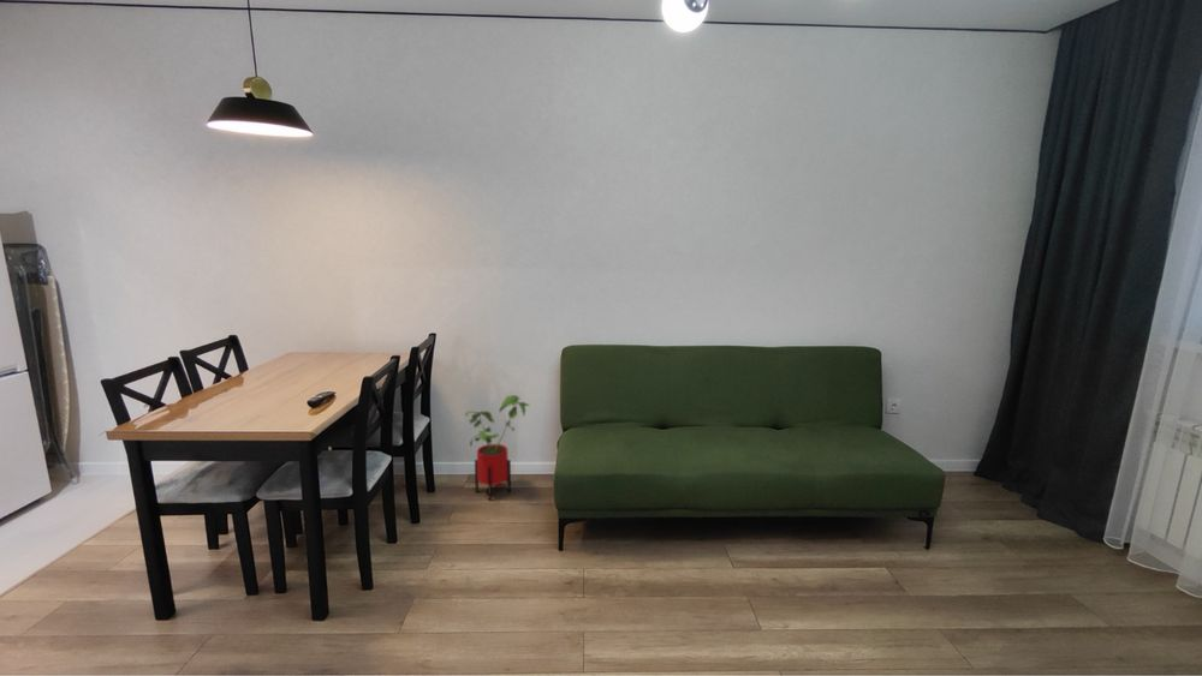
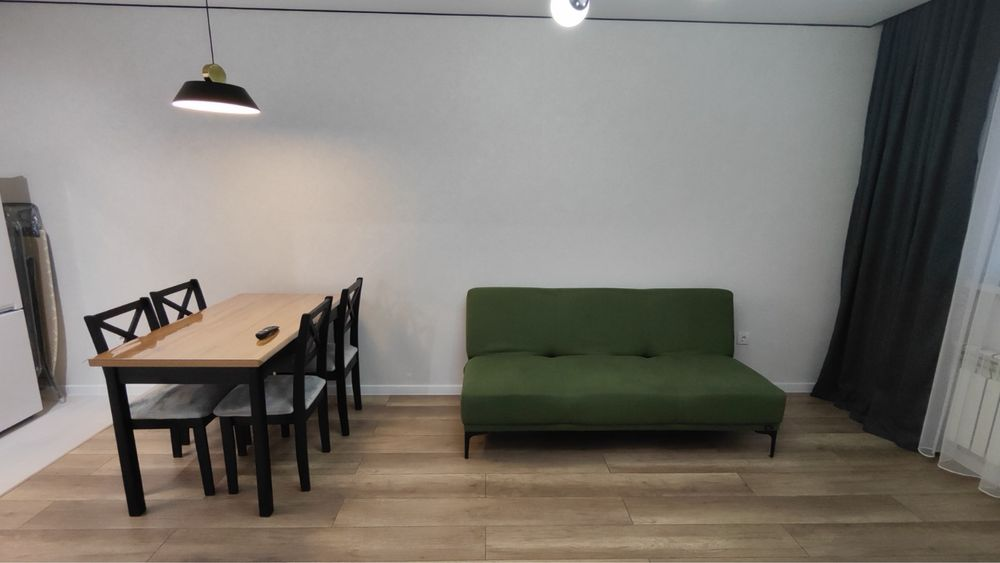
- house plant (495, 444)
